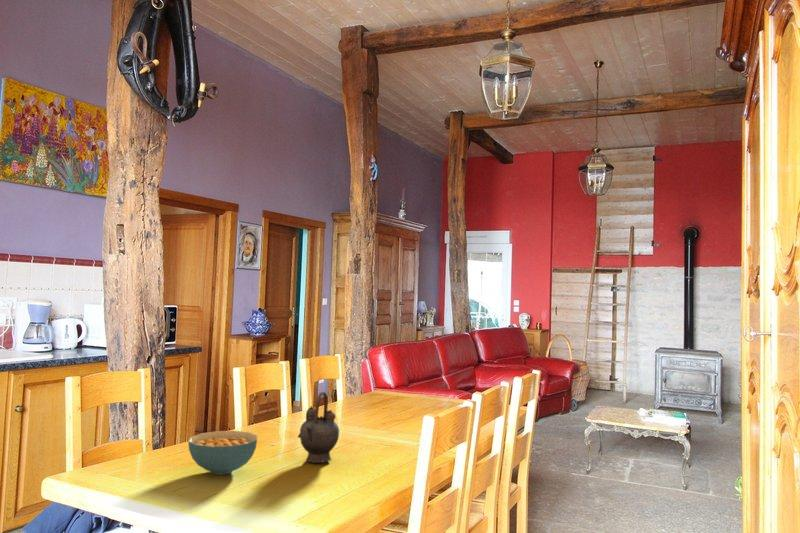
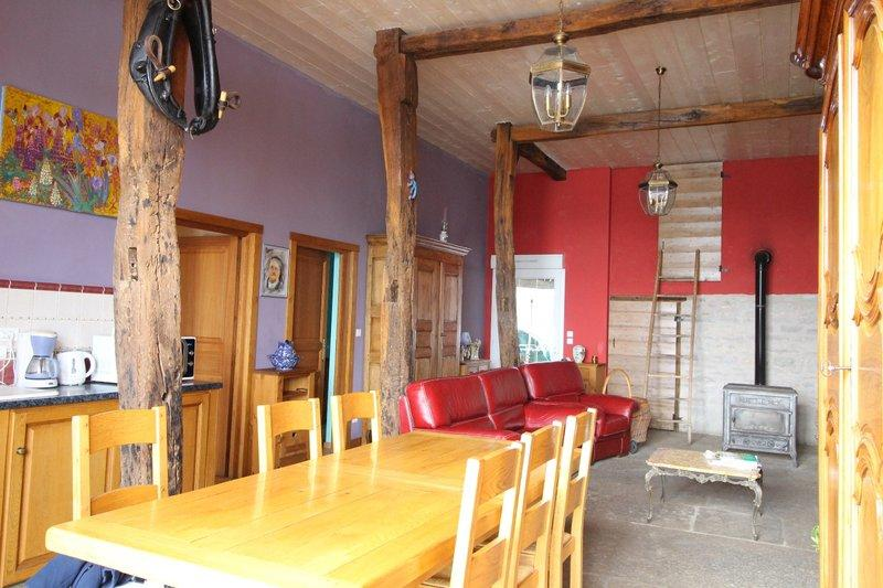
- cereal bowl (223, 454)
- teapot (317, 426)
